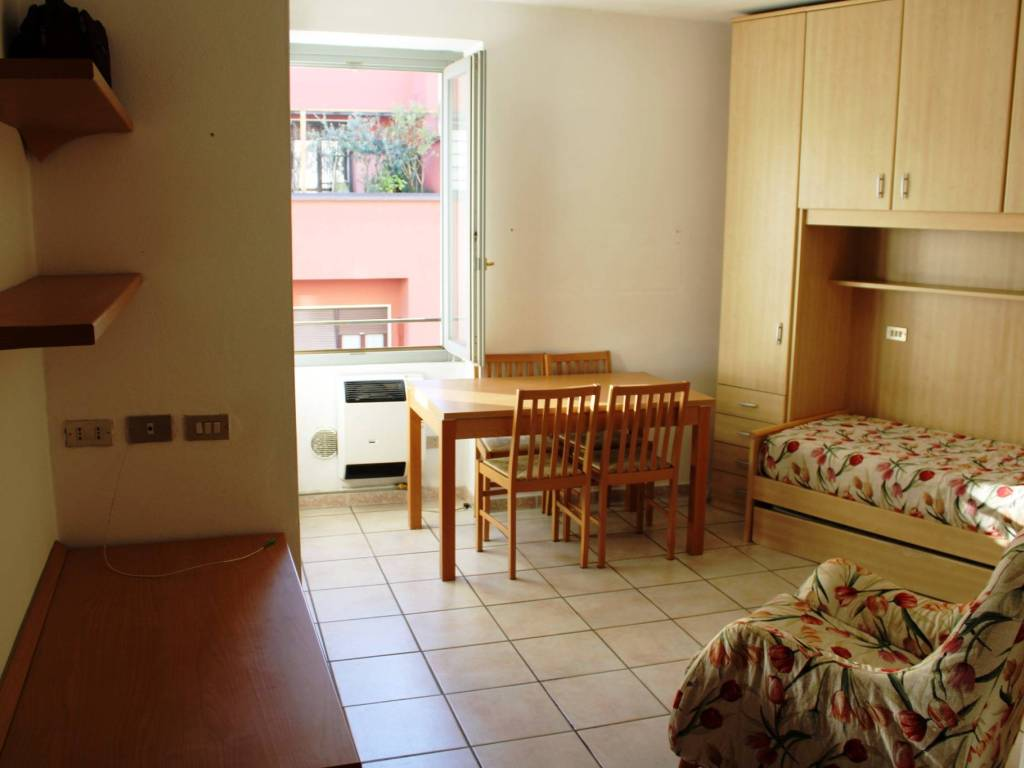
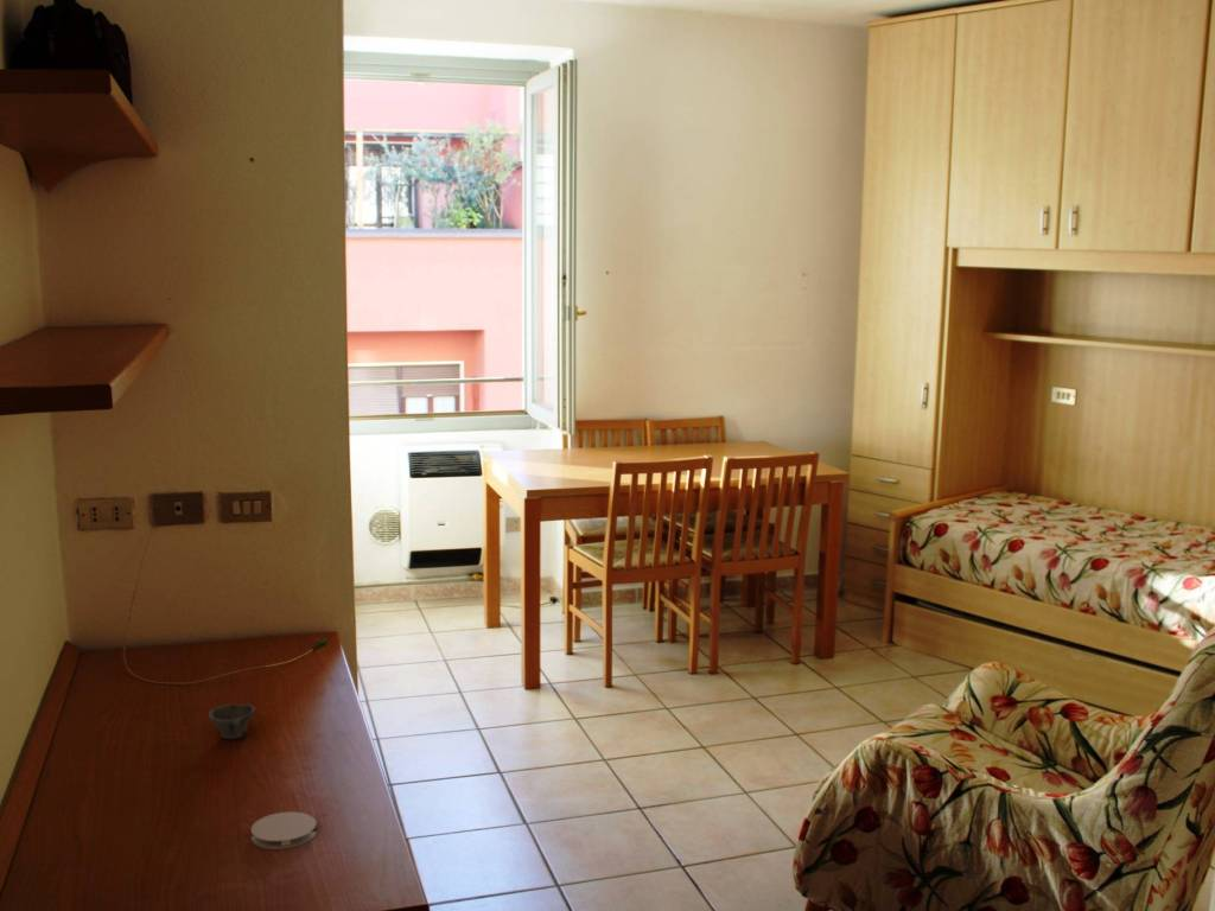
+ coaster (284, 829)
+ cup (233, 724)
